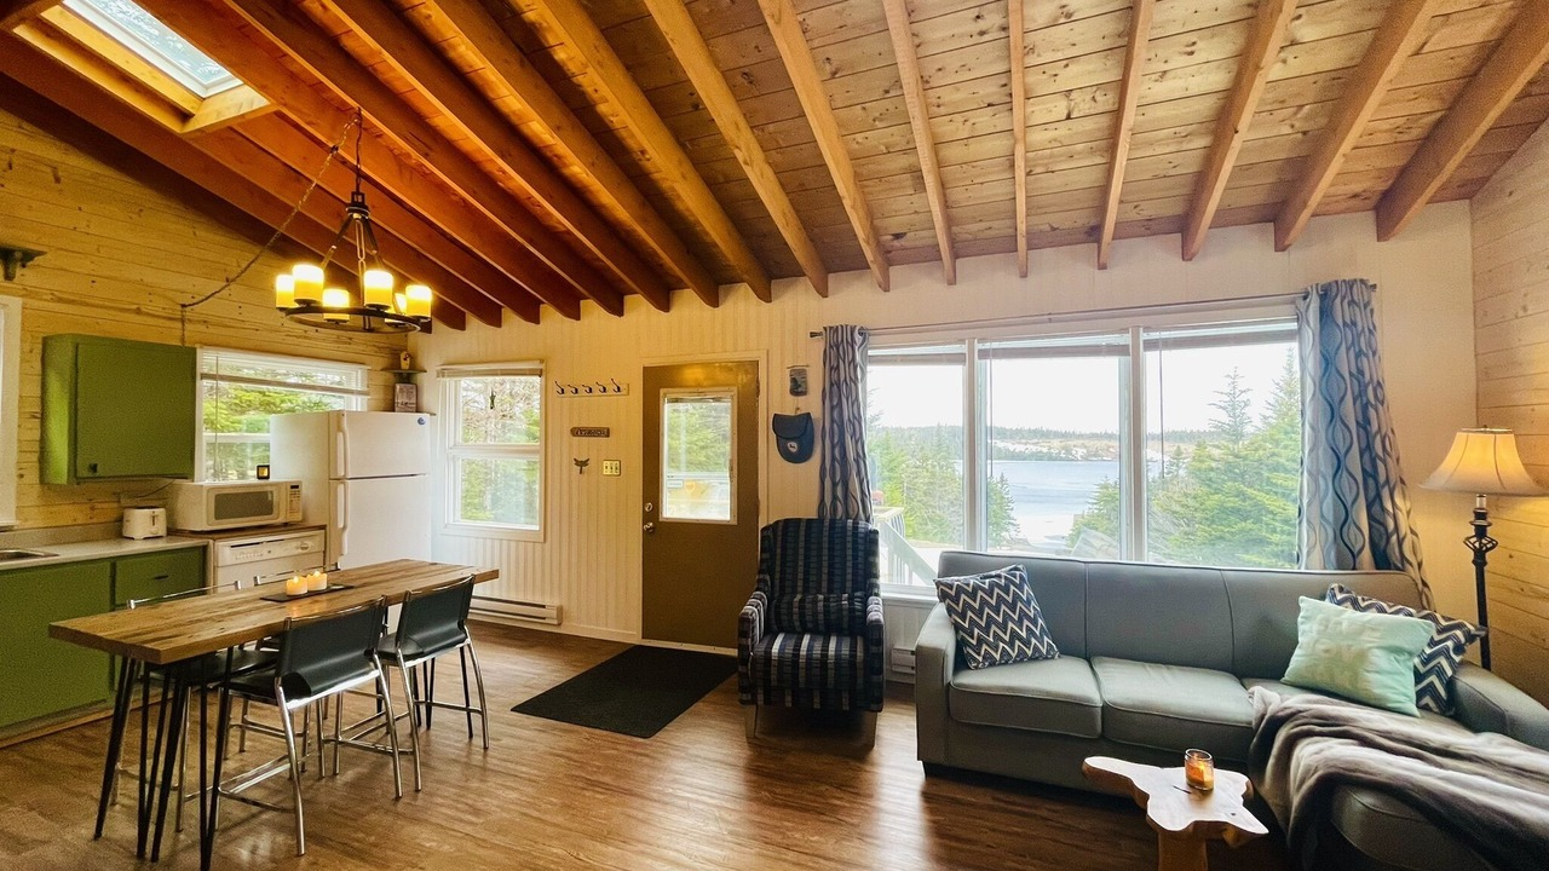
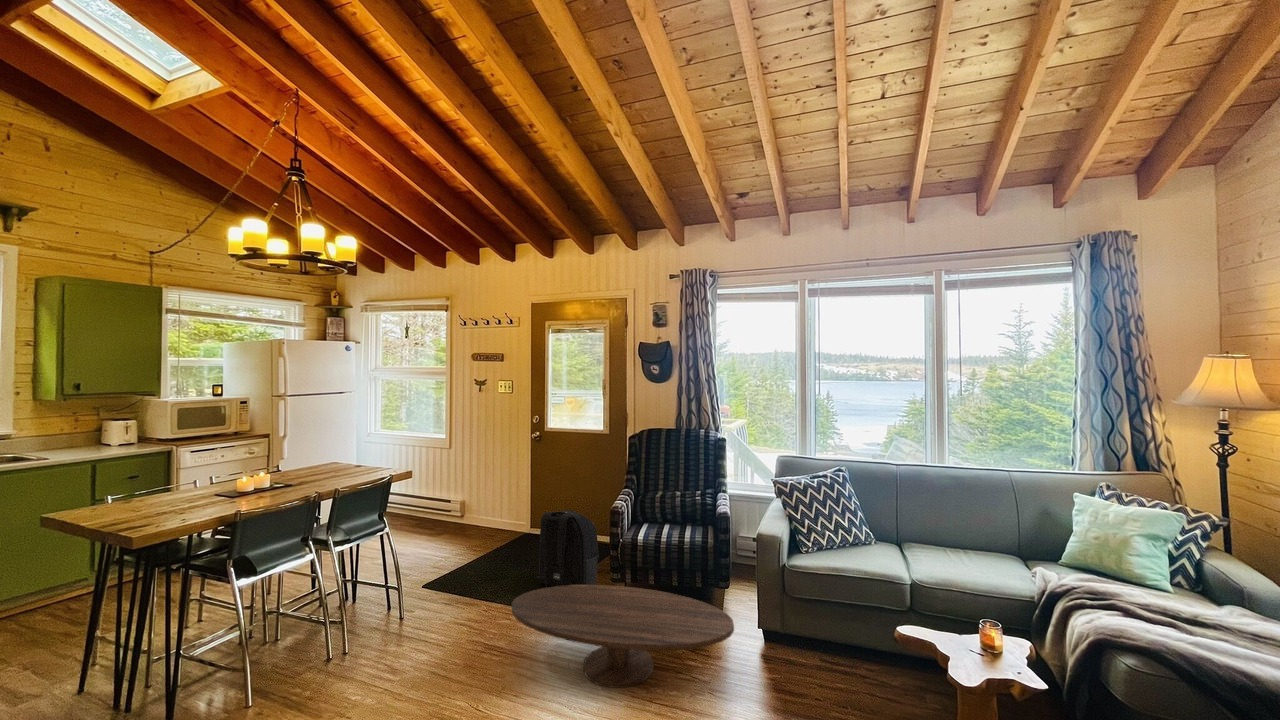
+ backpack (564, 548)
+ coffee table (618, 639)
